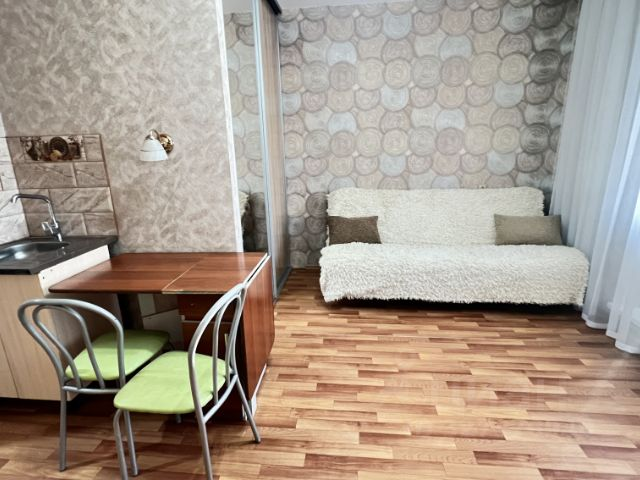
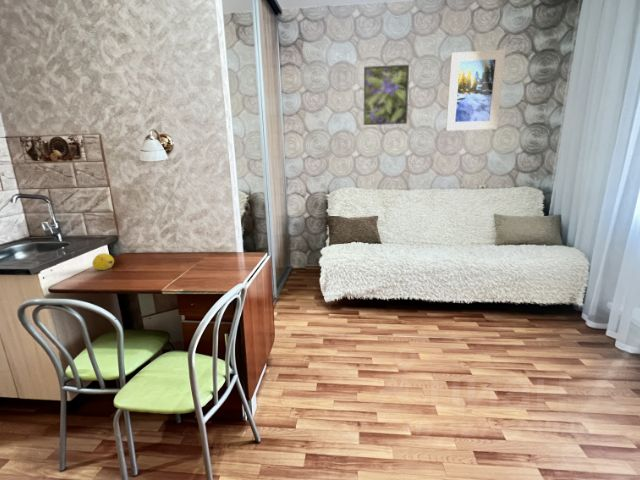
+ fruit (103, 261)
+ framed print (474, 91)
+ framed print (385, 95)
